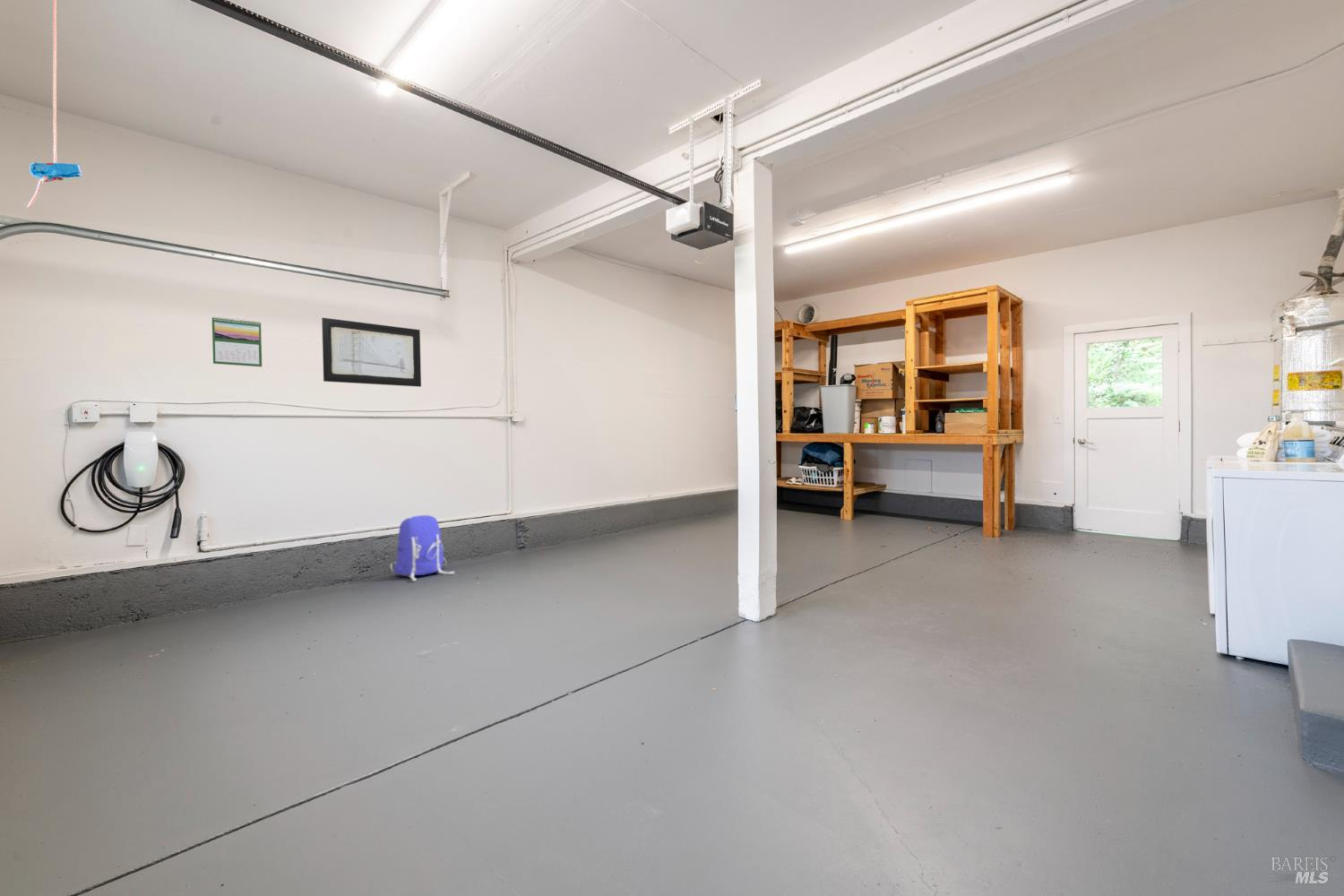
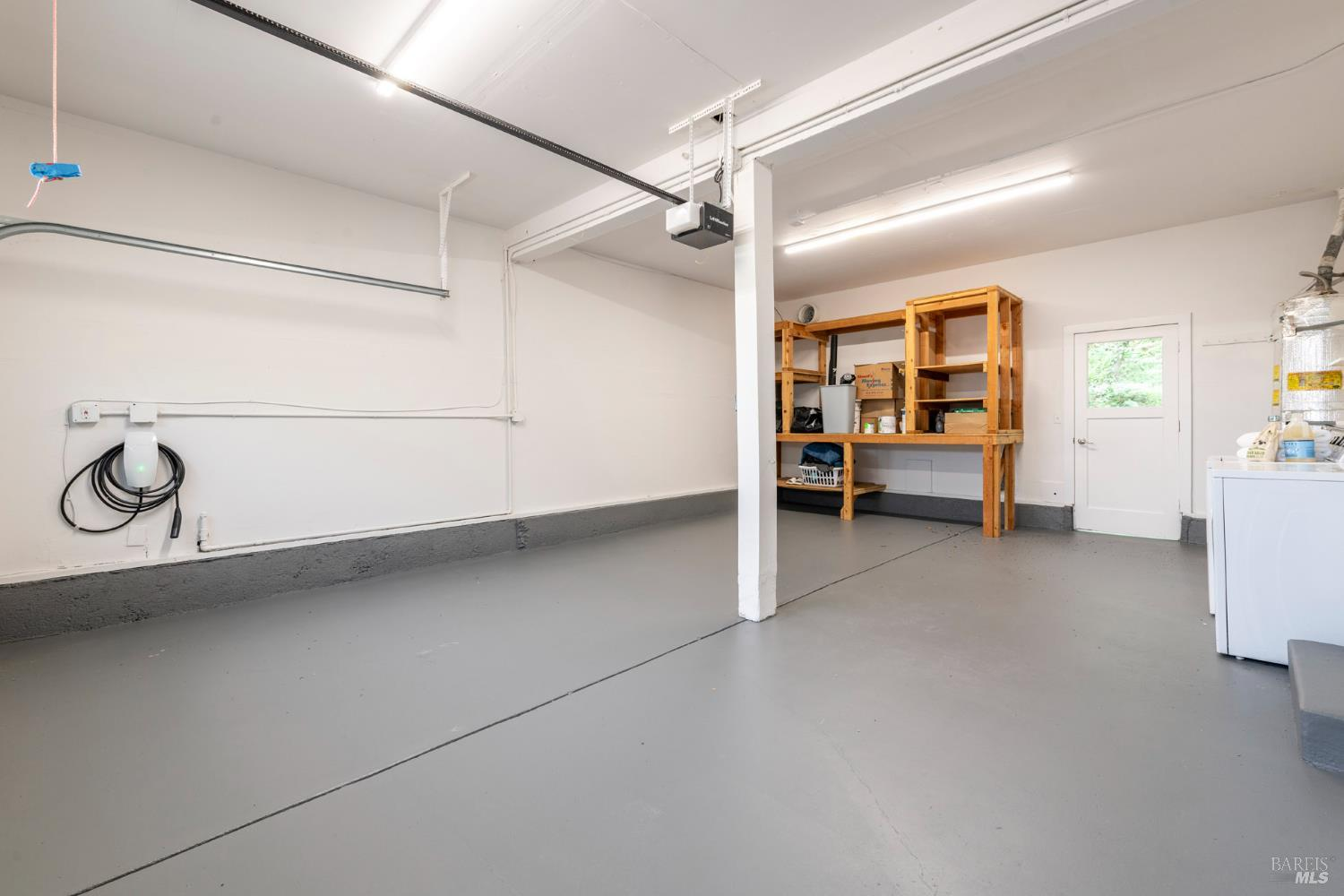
- calendar (237, 341)
- backpack (423, 545)
- wall art (374, 354)
